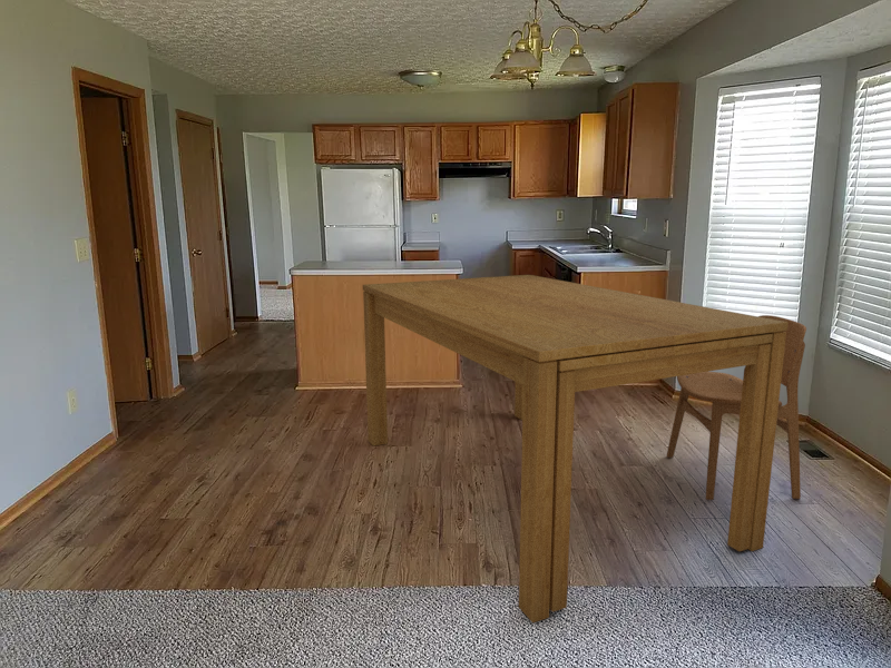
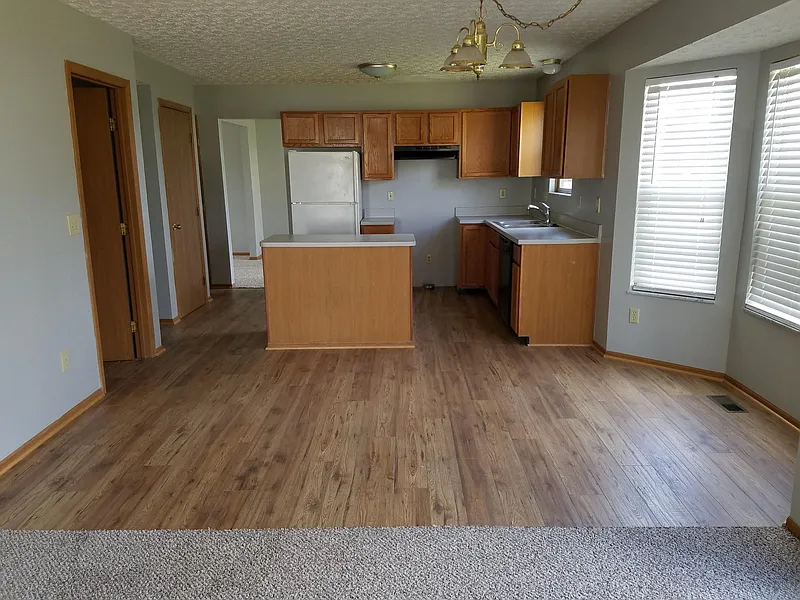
- dining table (530, 394)
- dining chair (734, 400)
